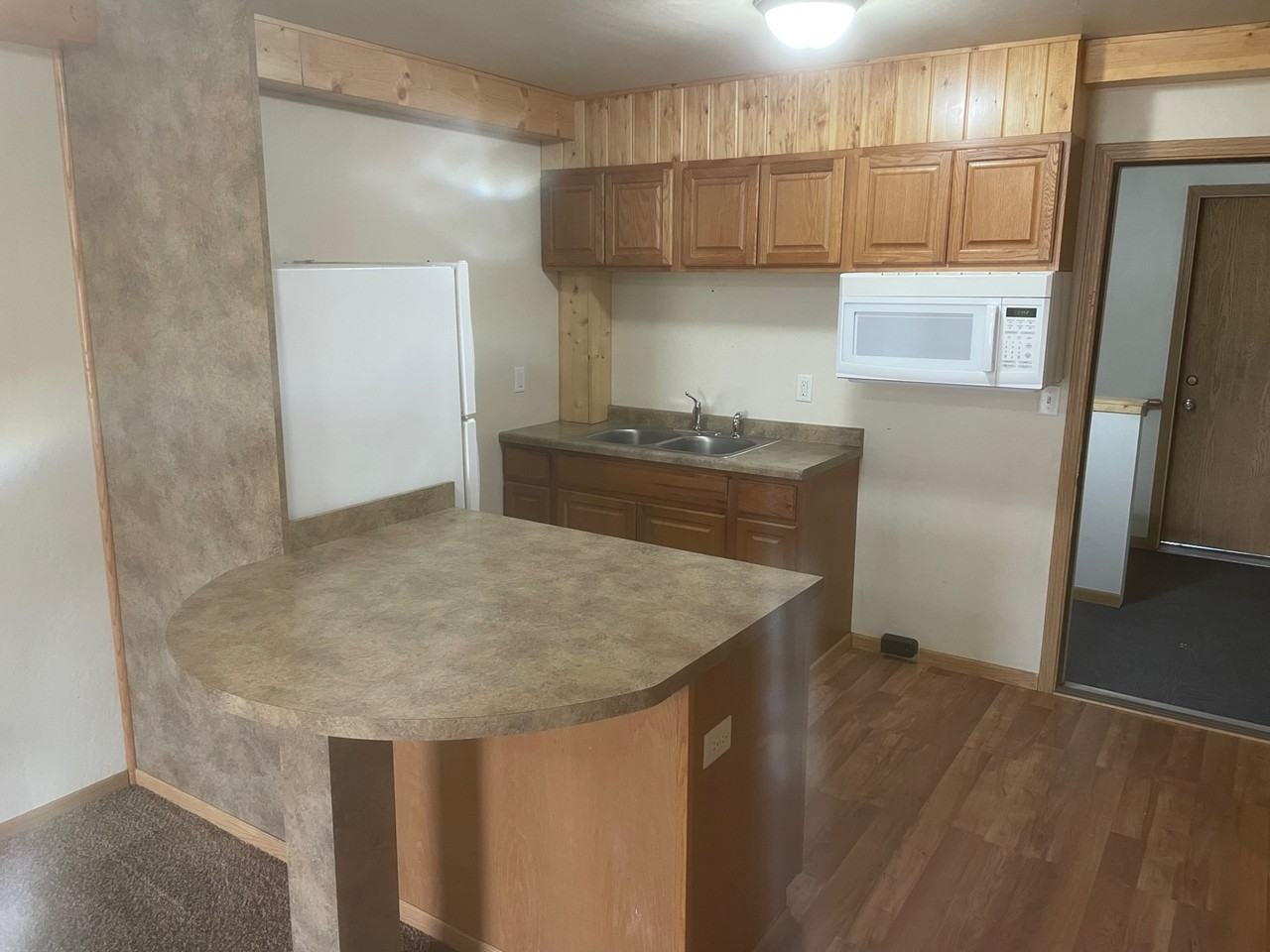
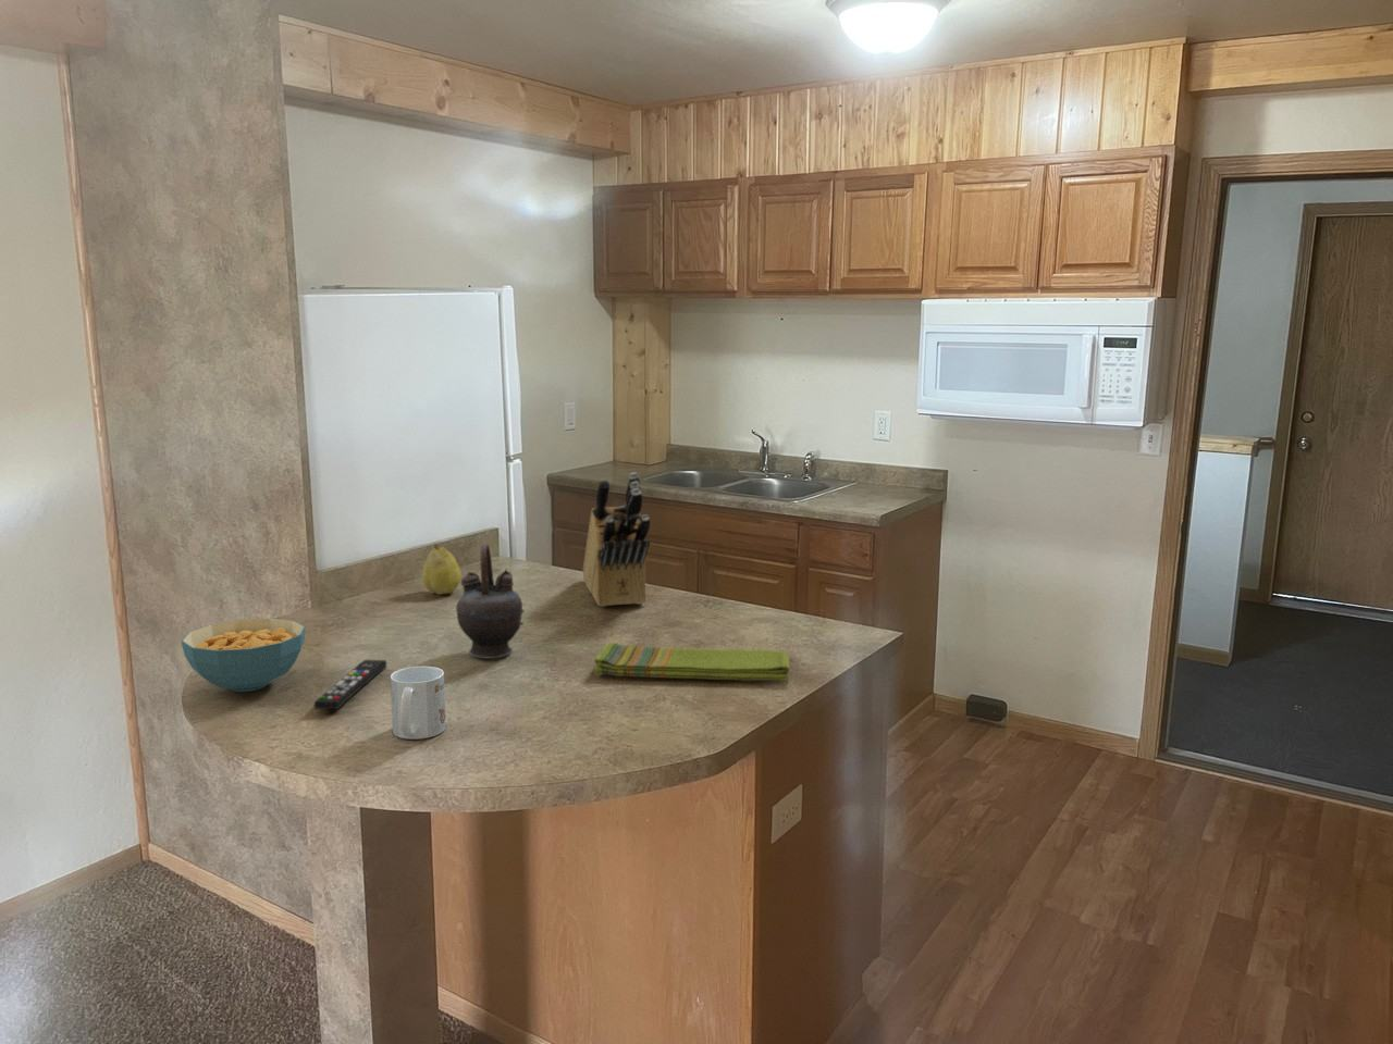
+ fruit (441, 568)
+ mug (415, 706)
+ cereal bowl (246, 659)
+ remote control (352, 683)
+ teapot (490, 597)
+ knife block (615, 533)
+ dish towel (693, 658)
